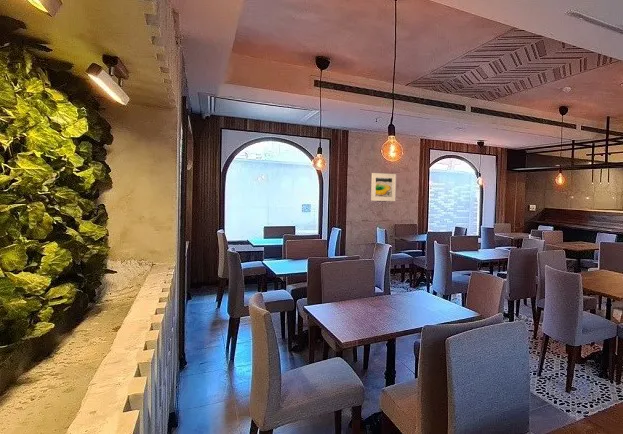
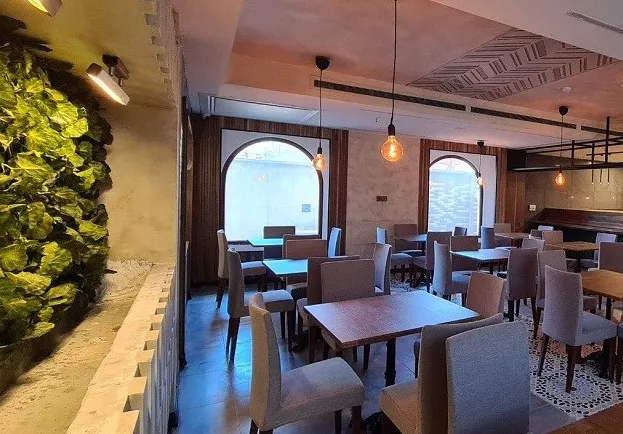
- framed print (383, 187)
